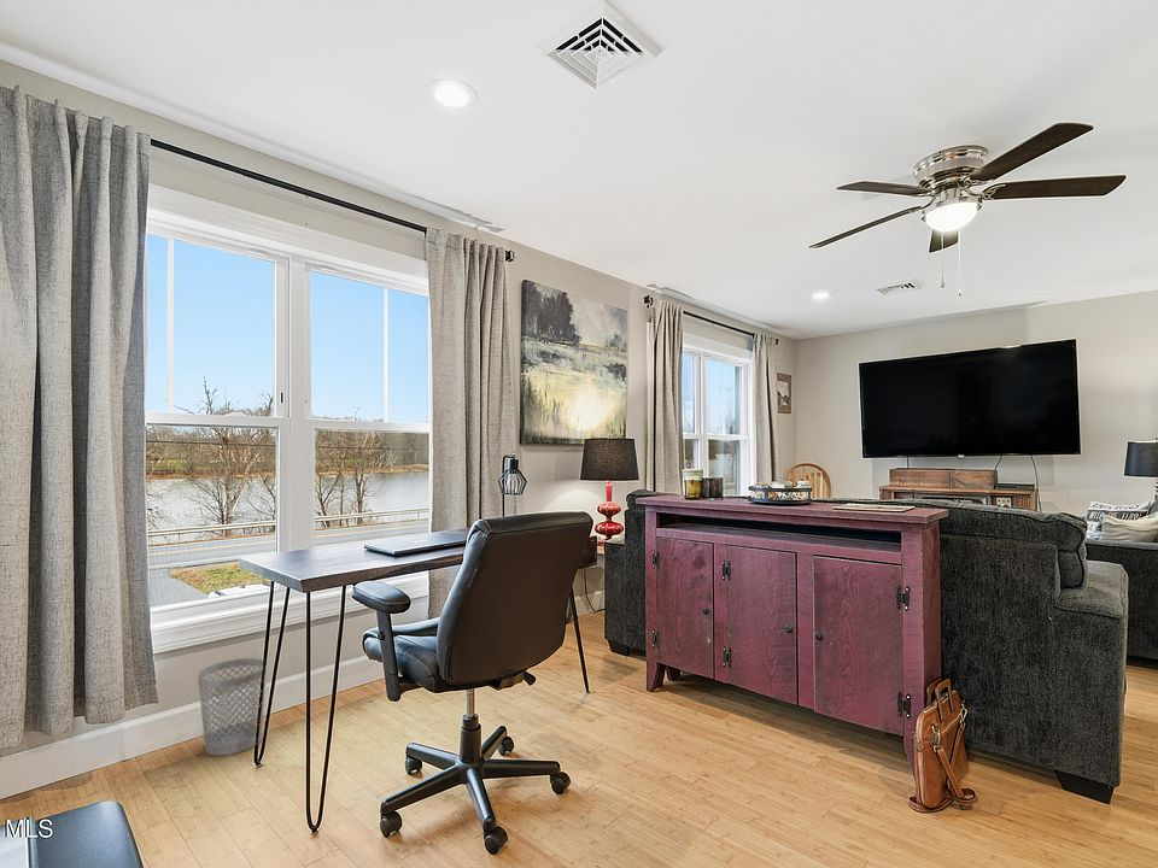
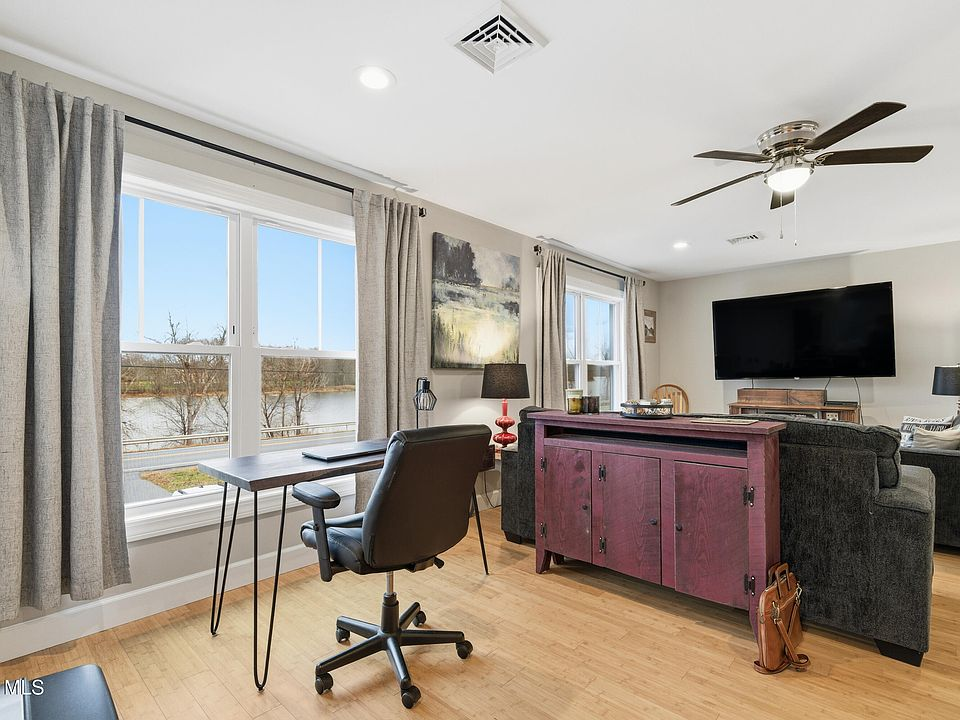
- wastebasket (233, 705)
